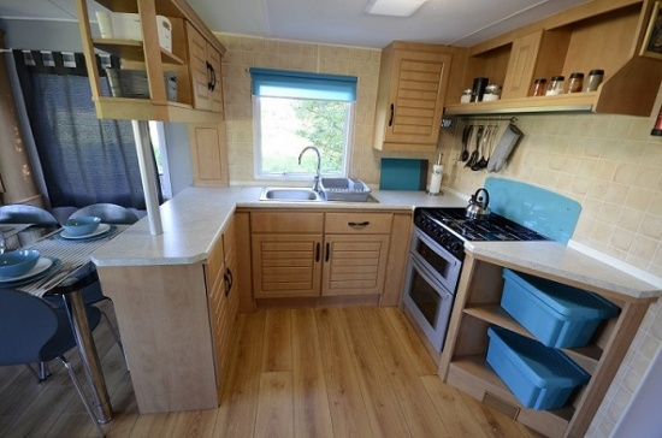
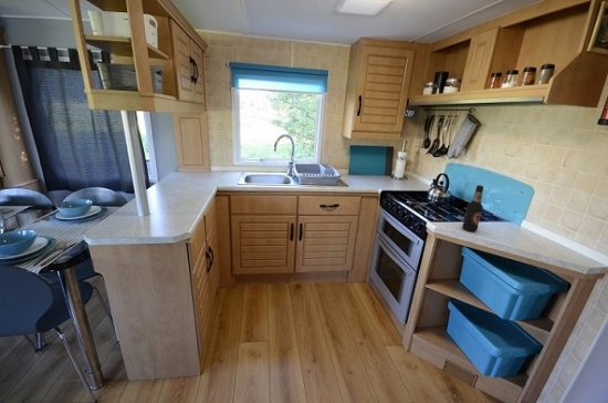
+ bottle (474, 208)
